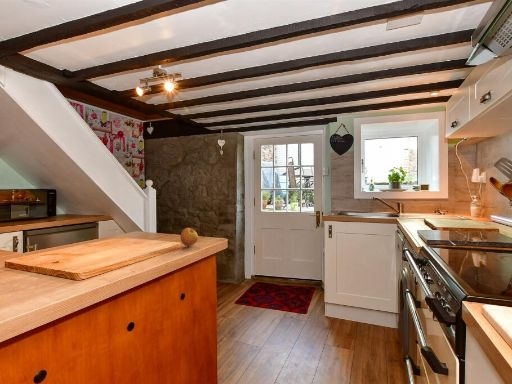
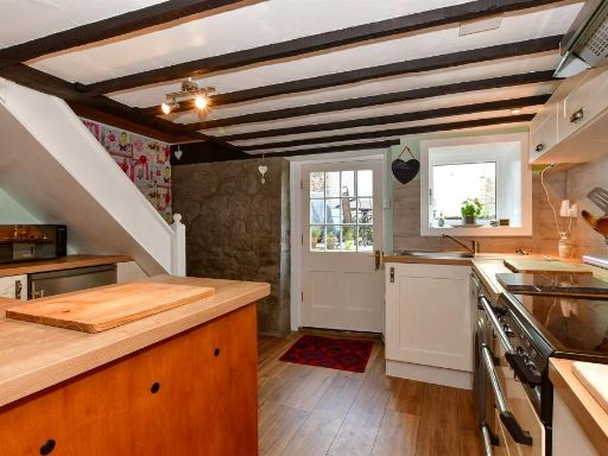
- apple (189, 237)
